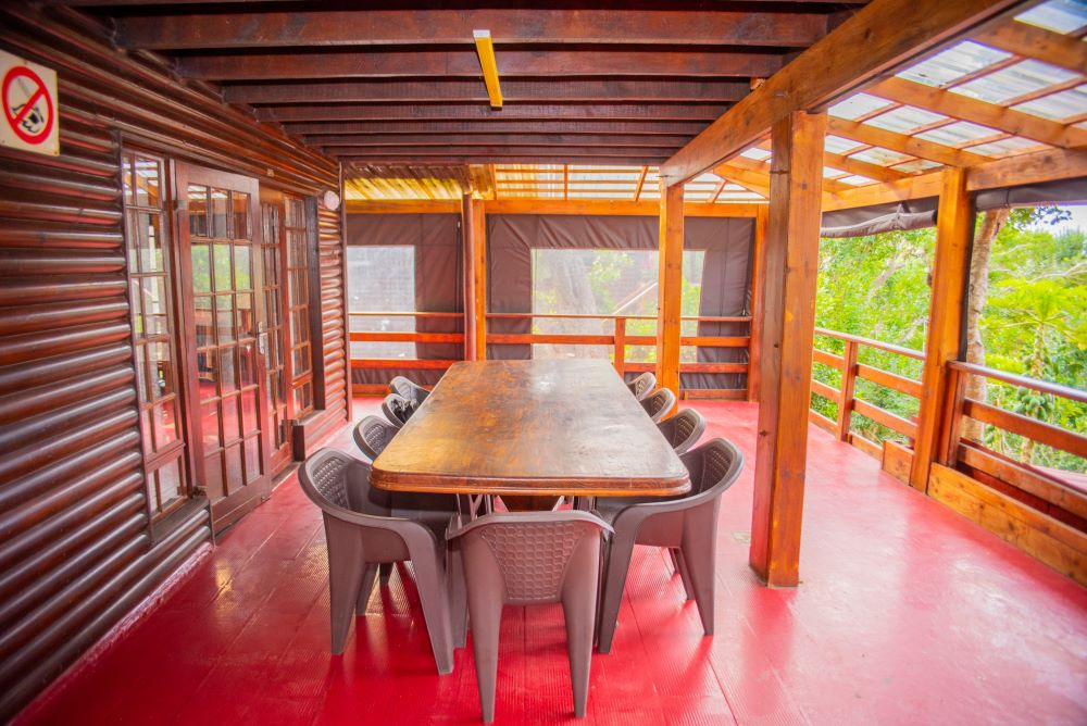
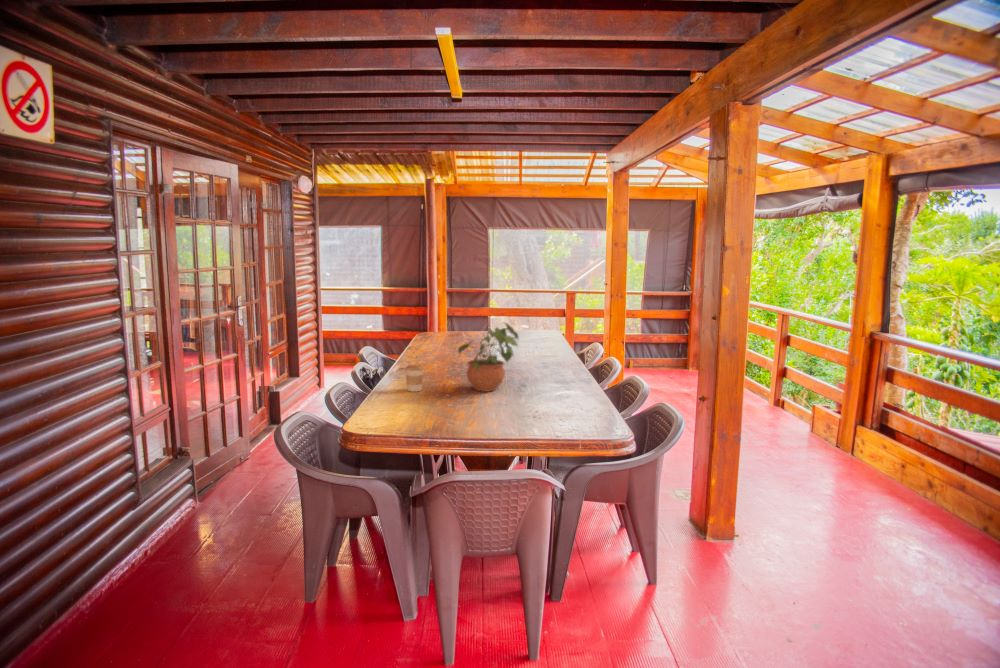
+ potted plant (493, 356)
+ coffee cup (414, 377)
